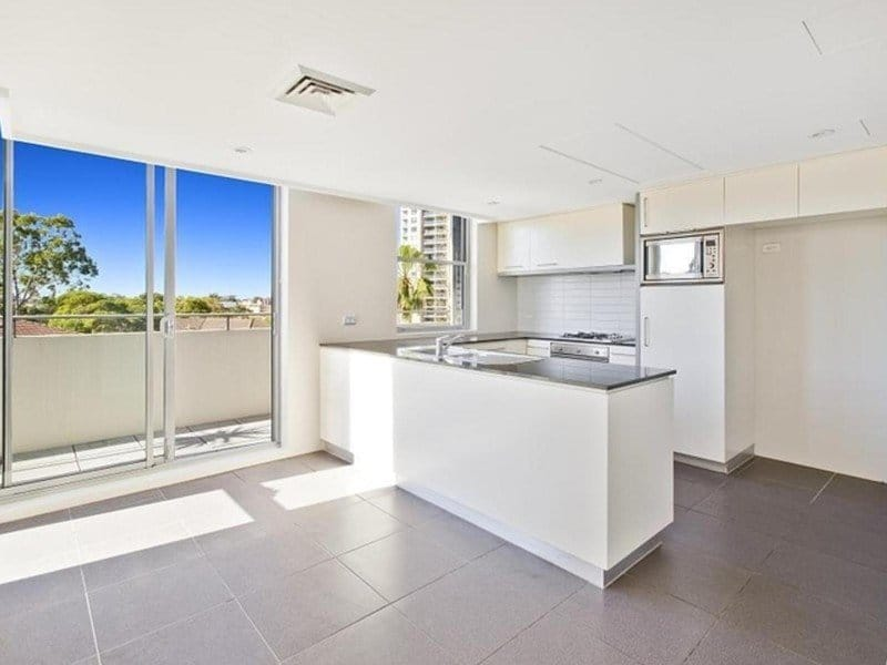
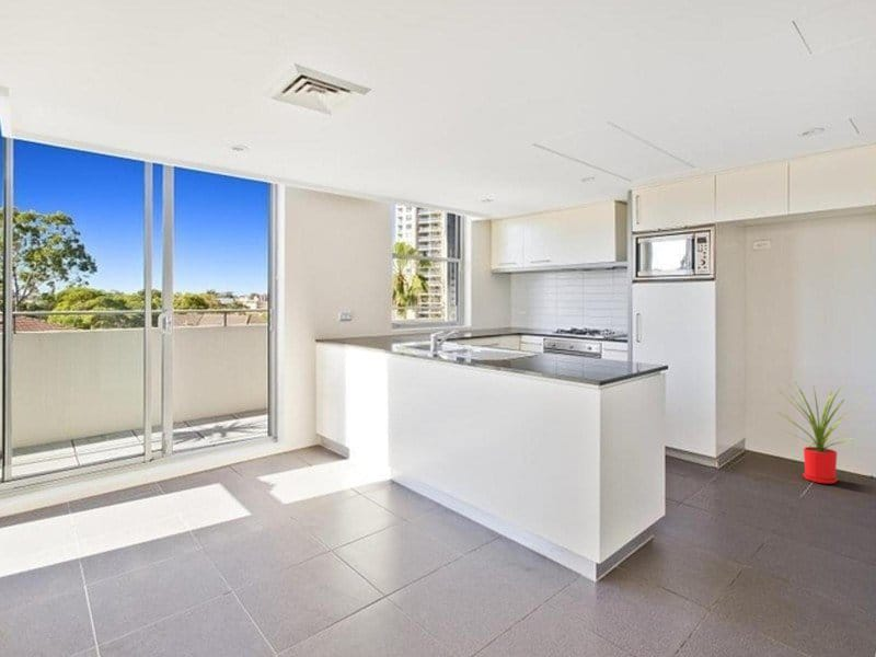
+ house plant (820, 430)
